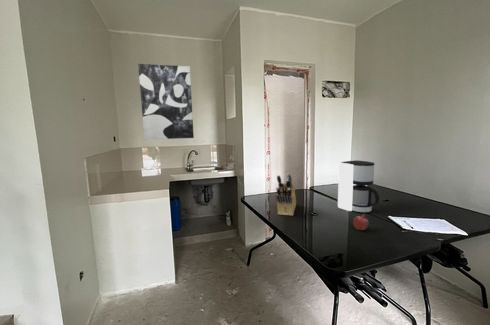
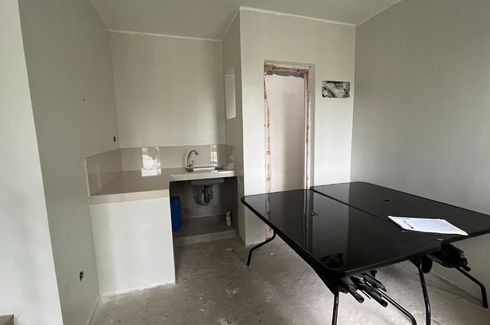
- knife block (286, 191)
- fruit (360, 221)
- coffee maker (361, 186)
- wall art (167, 102)
